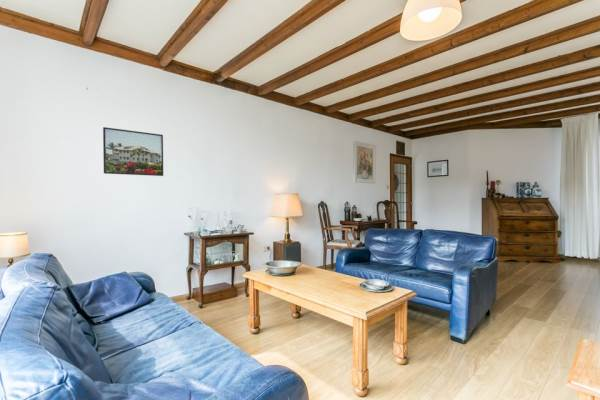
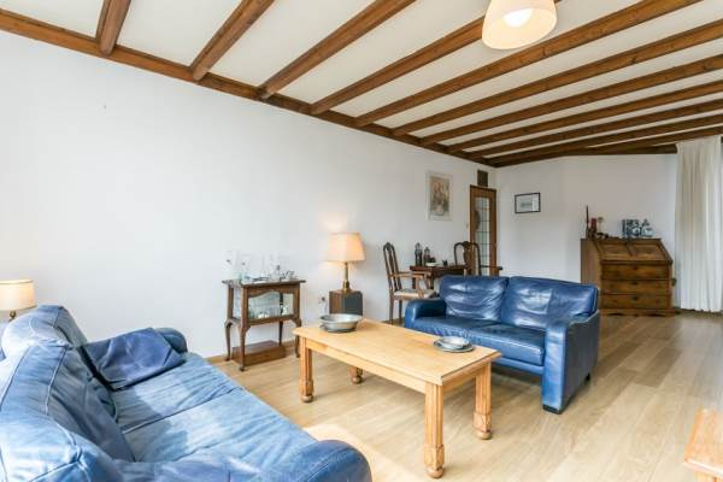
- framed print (135, 153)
